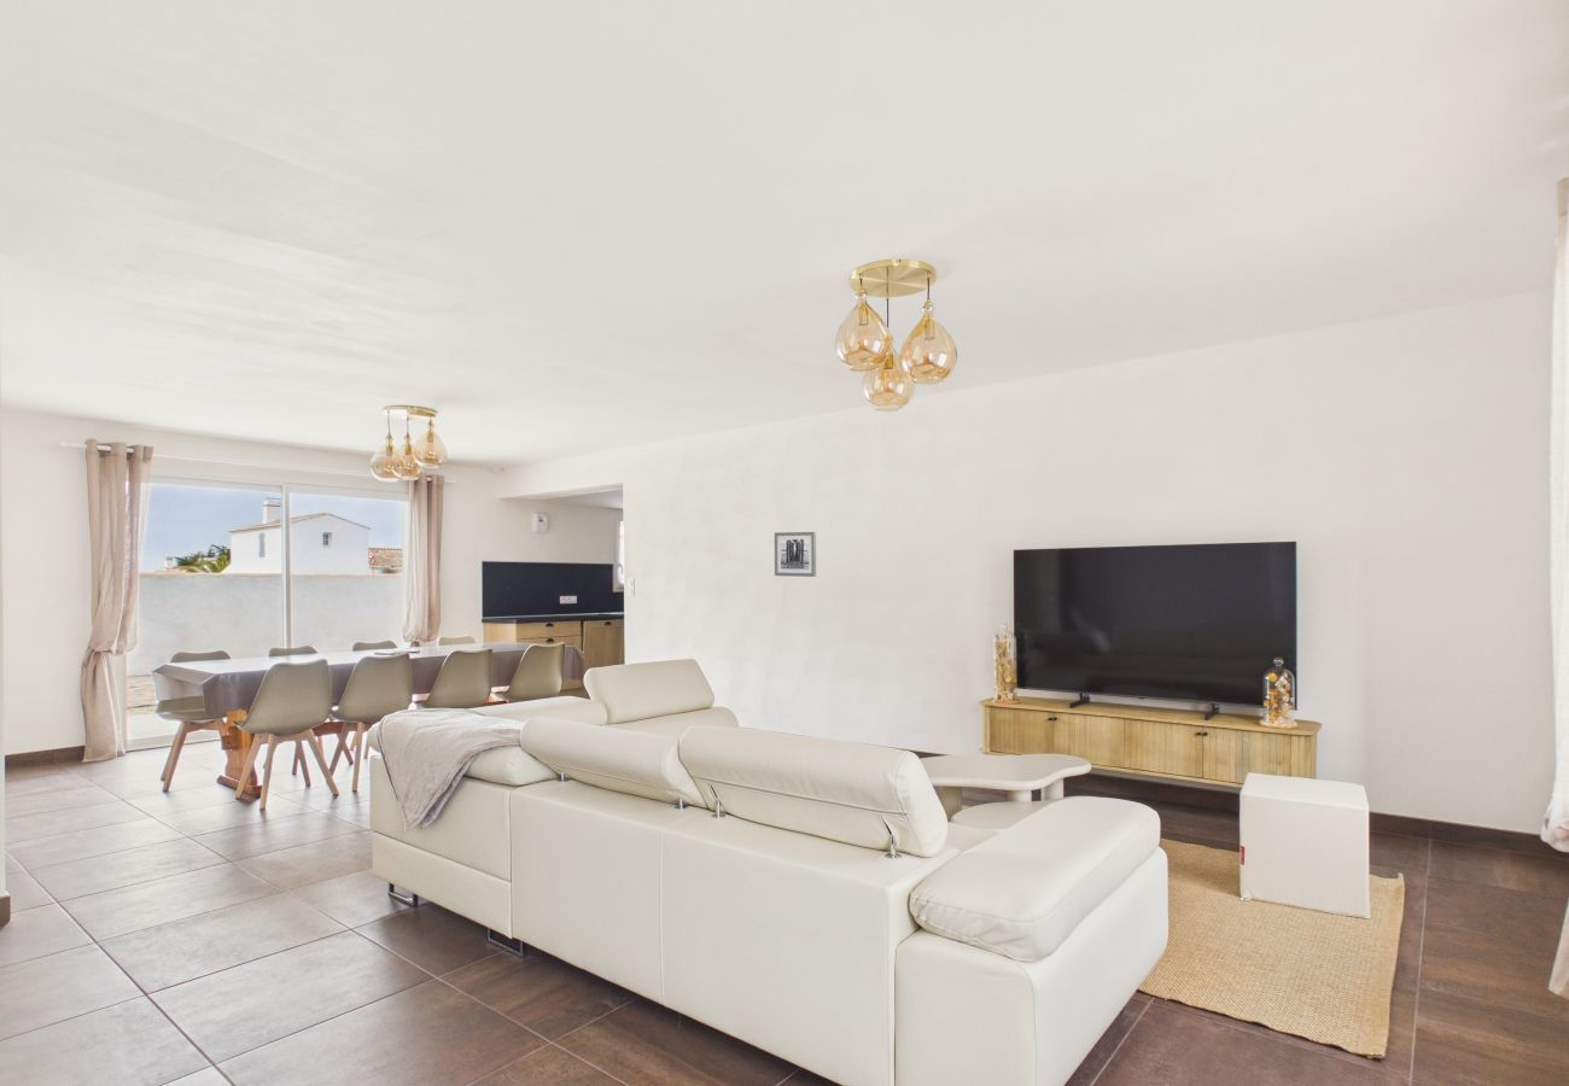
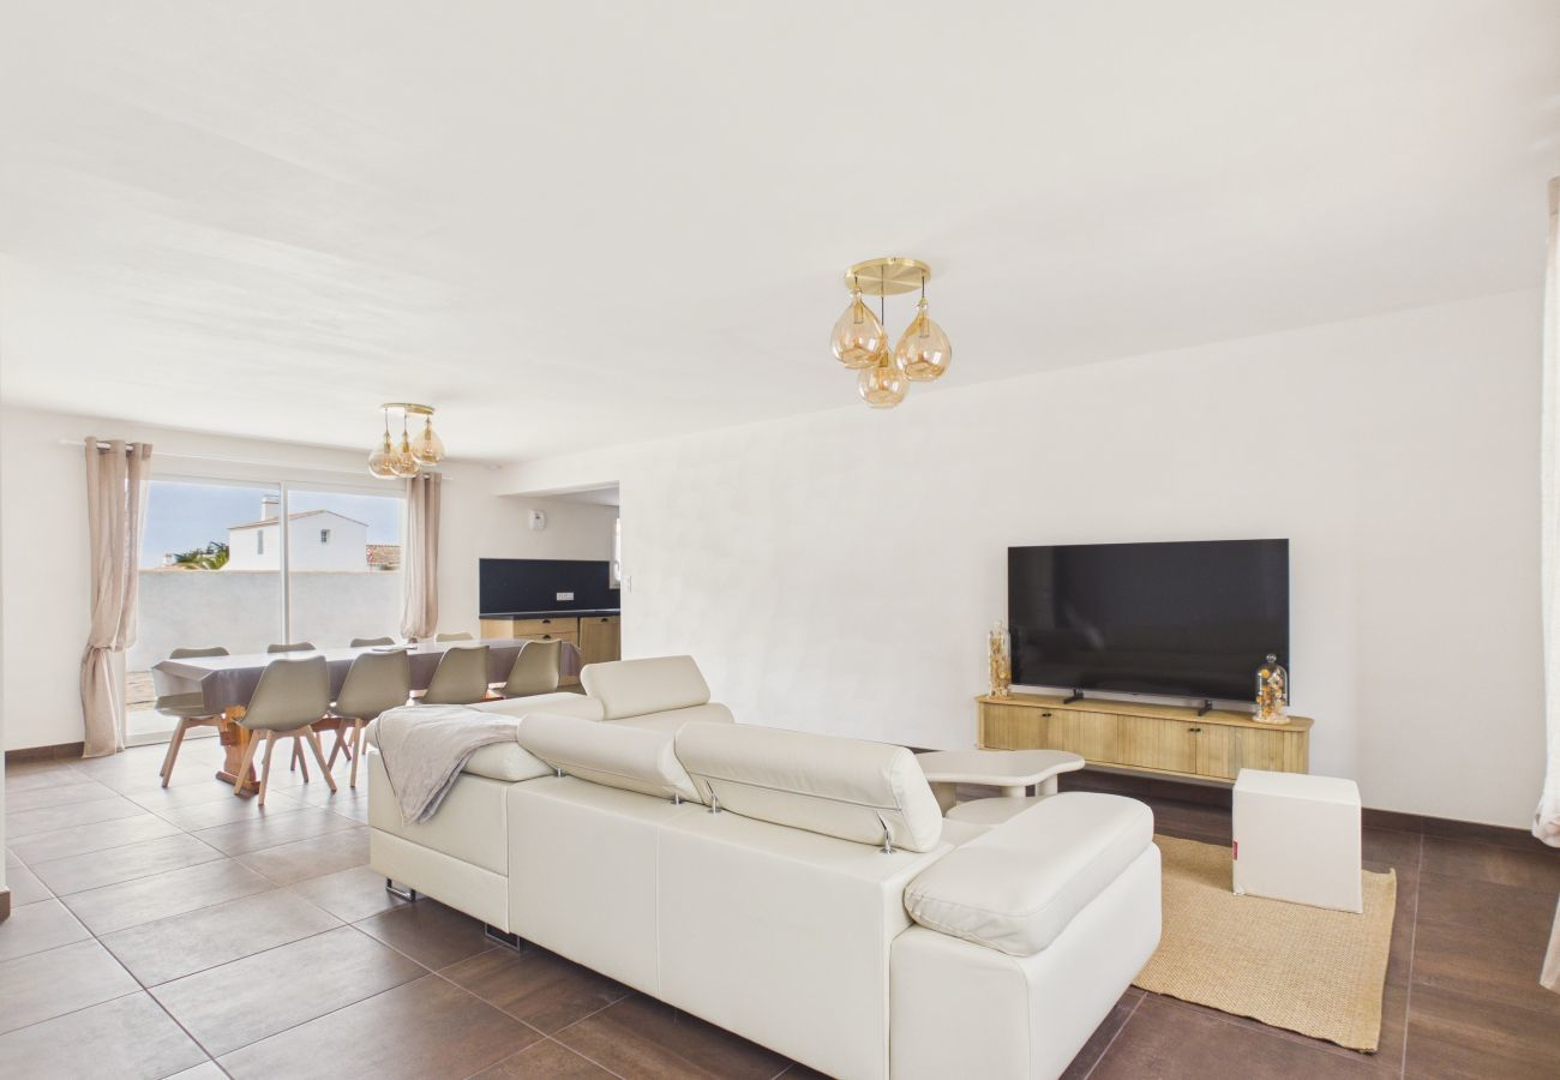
- wall art (794, 554)
